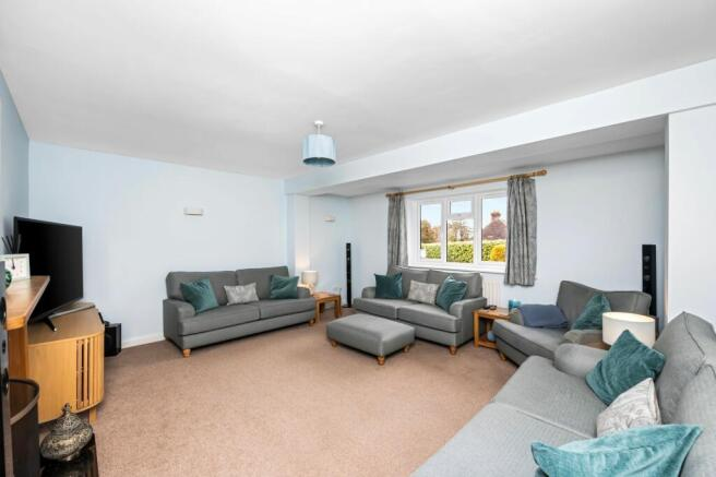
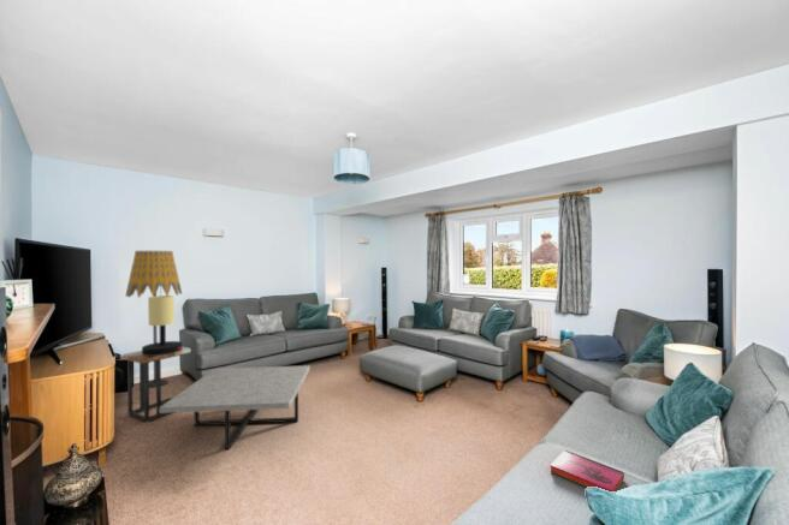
+ side table (158, 381)
+ floor lamp (154, 326)
+ coffee table (247, 402)
+ hardback book (586, 471)
+ table lamp (162, 323)
